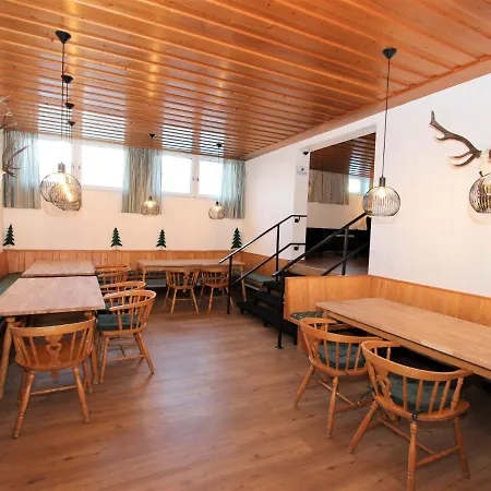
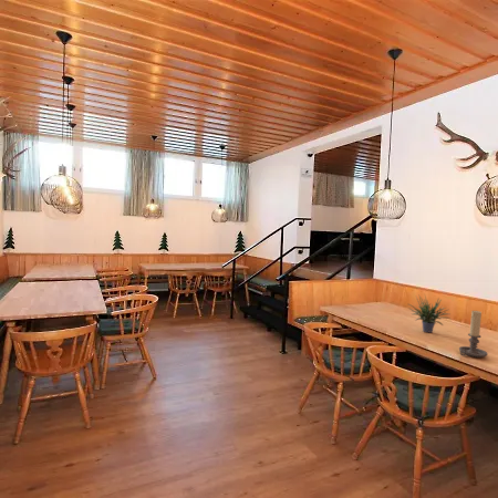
+ potted plant (427, 310)
+ candle holder (473, 332)
